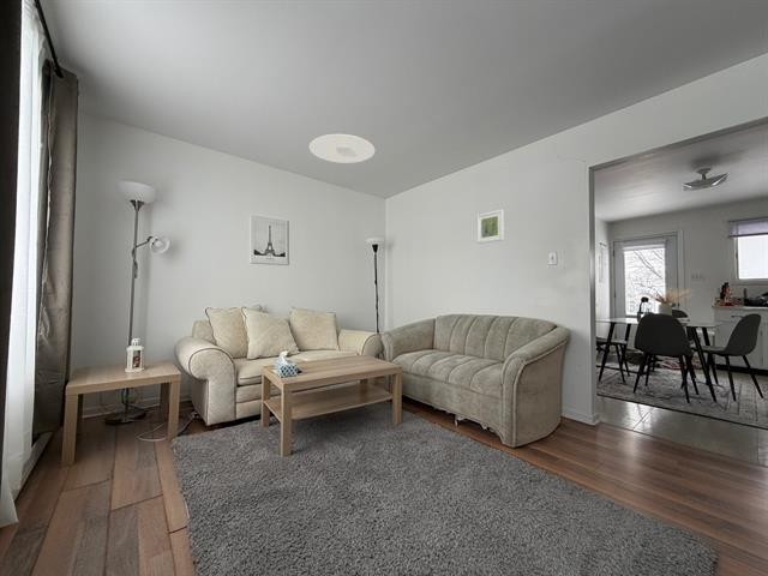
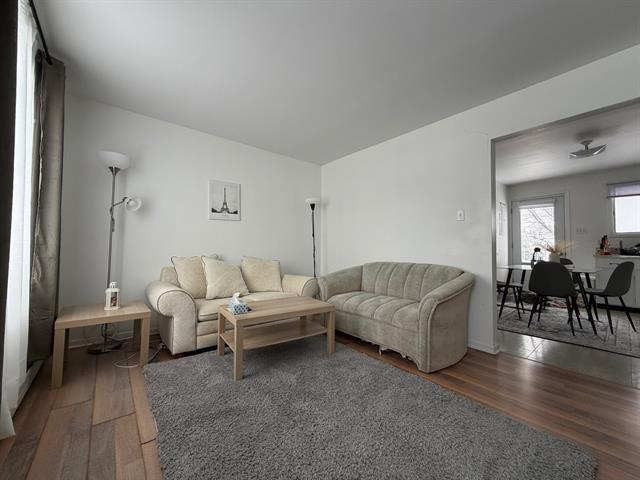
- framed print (490, 227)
- ceiling light (342, 146)
